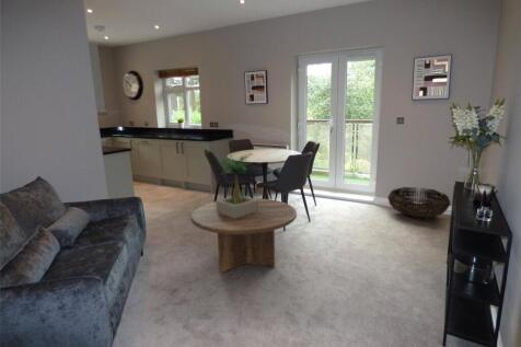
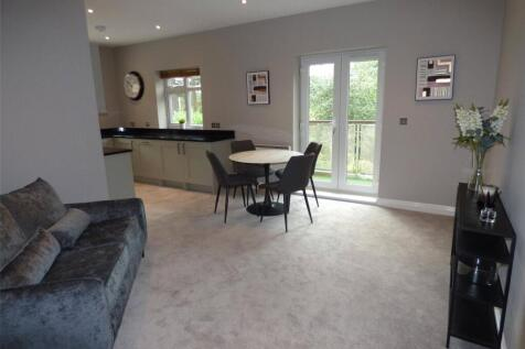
- potted plant (235, 182)
- basket (417, 203)
- coffee table (244, 236)
